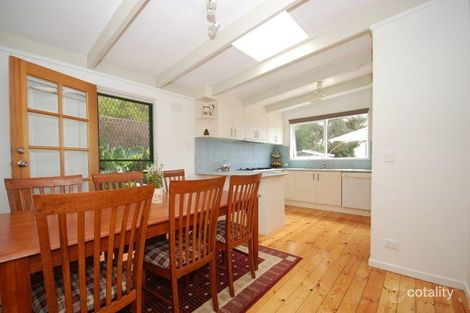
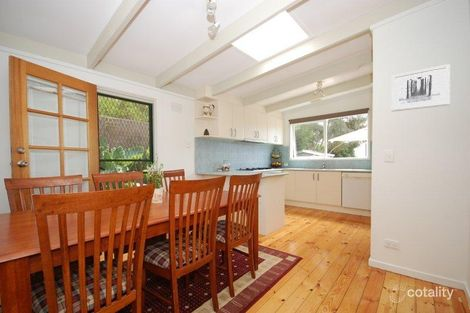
+ wall art (418, 89)
